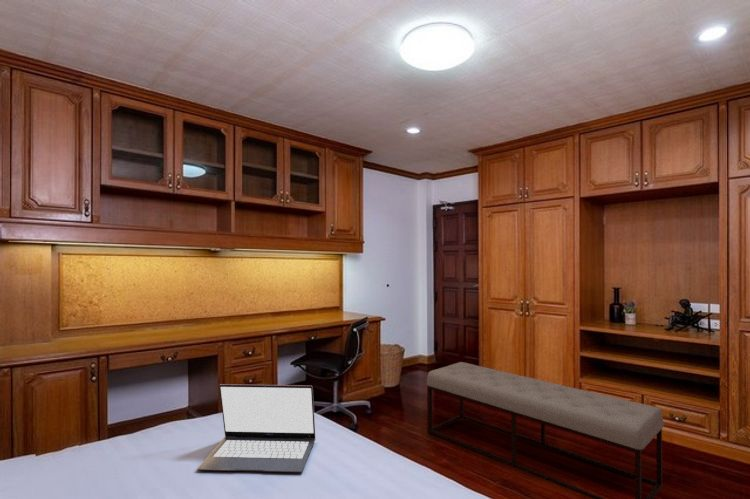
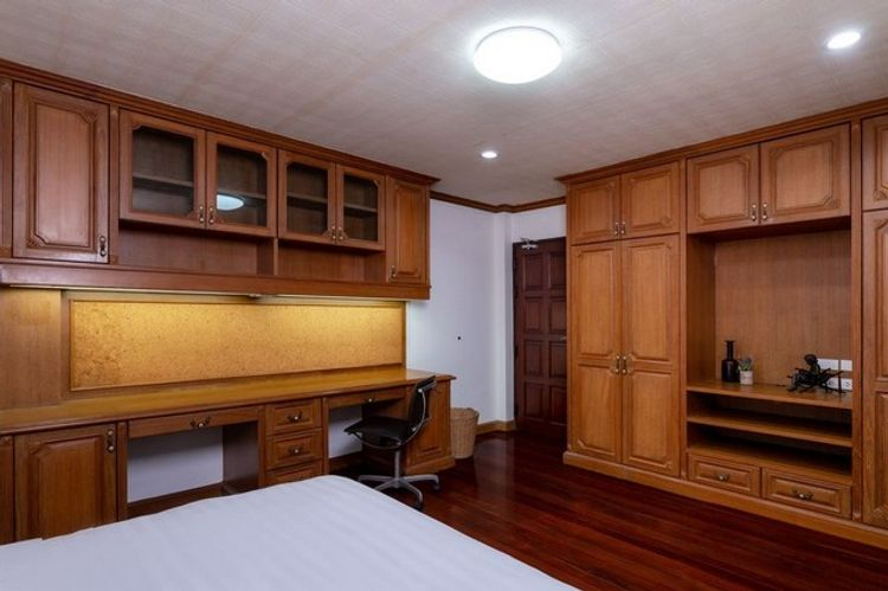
- bench (529, 419)
- laptop (260, 422)
